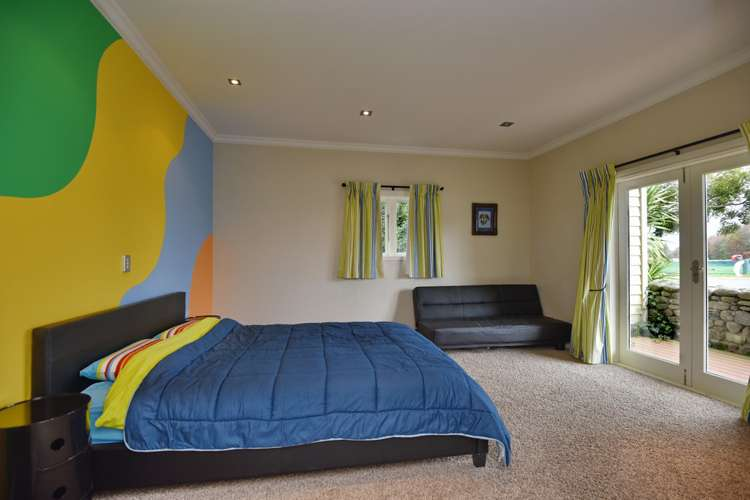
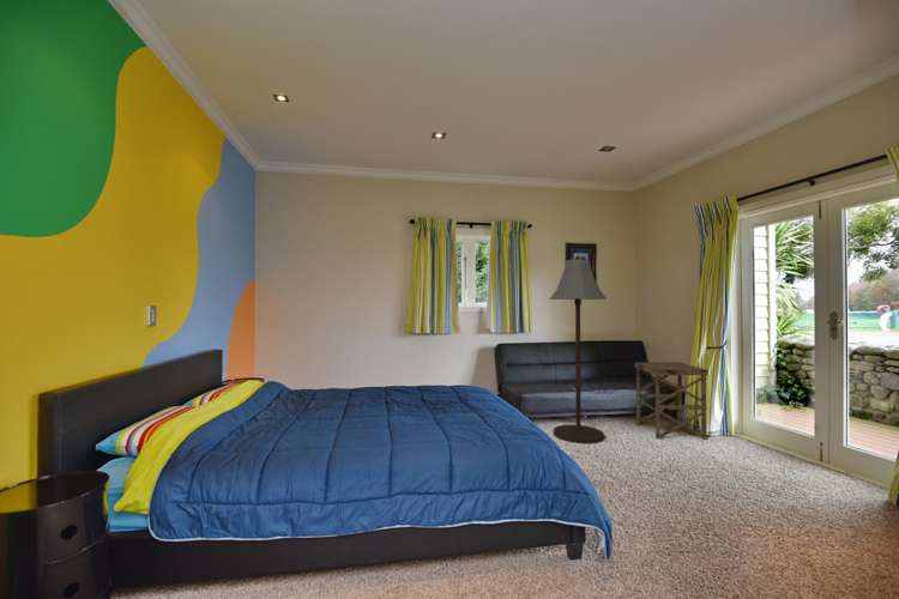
+ floor lamp (578, 347)
+ side table (668, 398)
